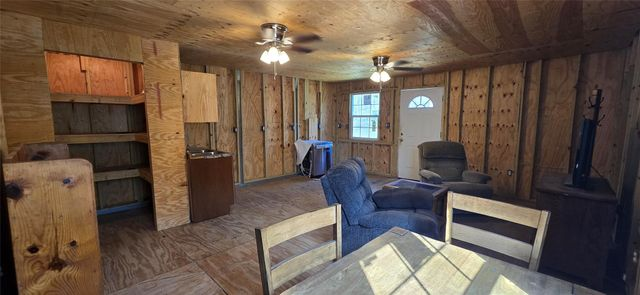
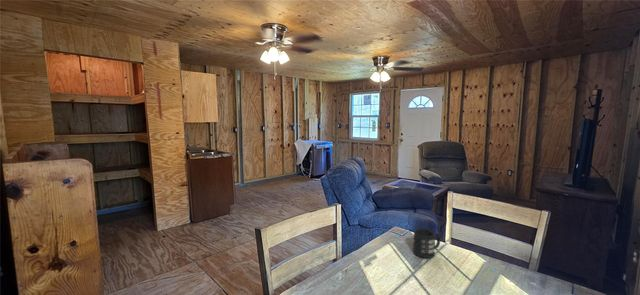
+ mug (427, 242)
